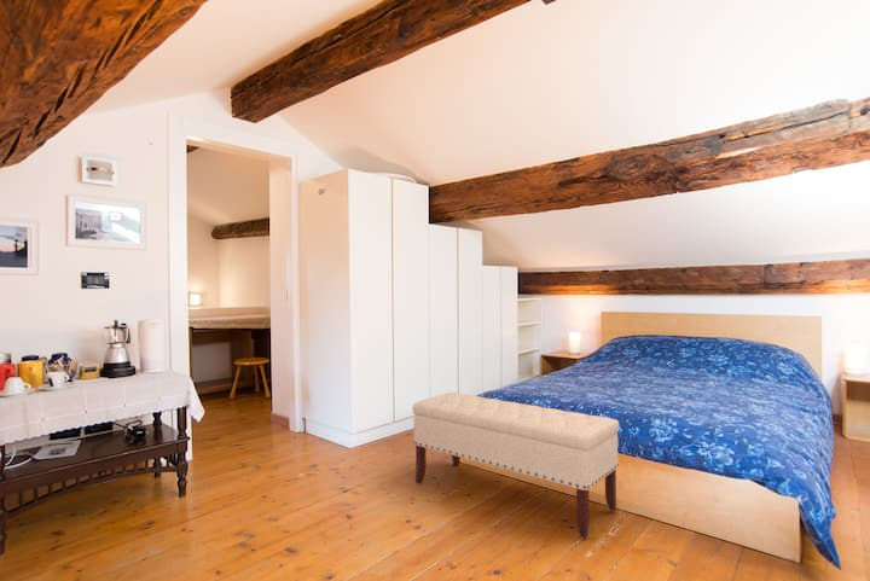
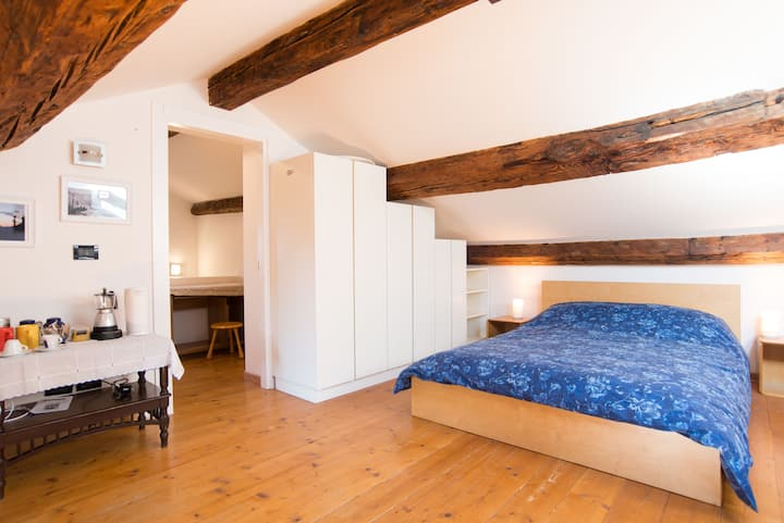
- bench (509, 451)
